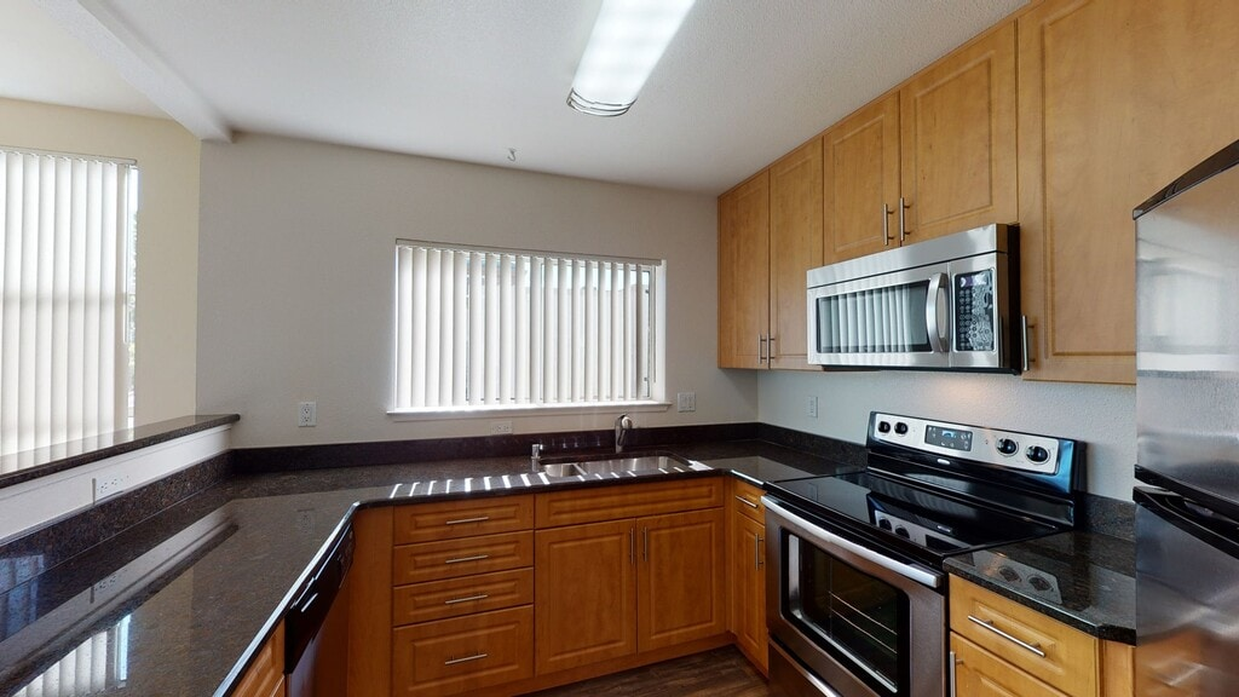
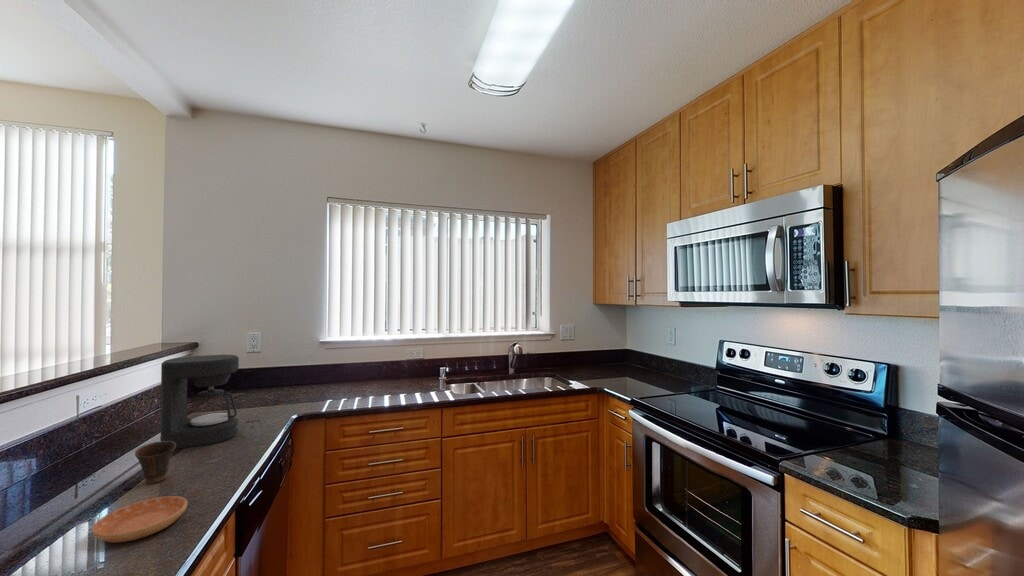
+ coffee maker (201, 396)
+ cup (155, 464)
+ saucer (142, 519)
